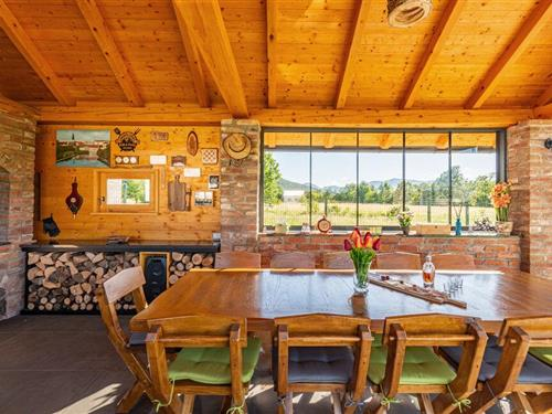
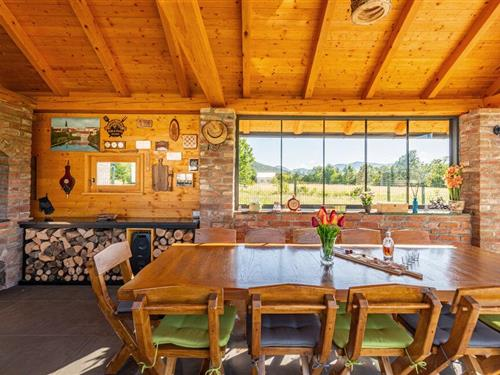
- mug (357, 302)
